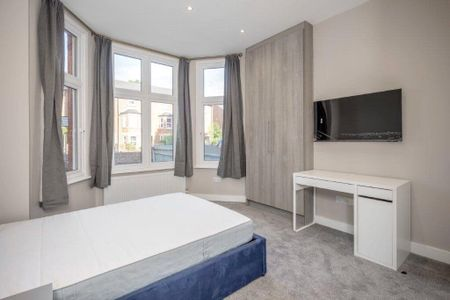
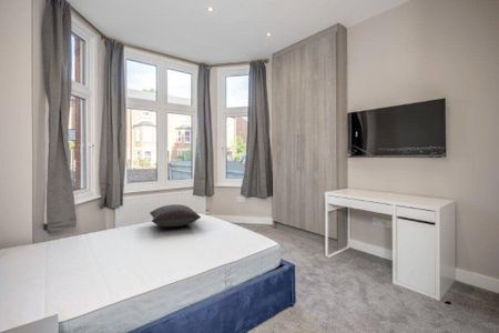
+ pillow (174, 215)
